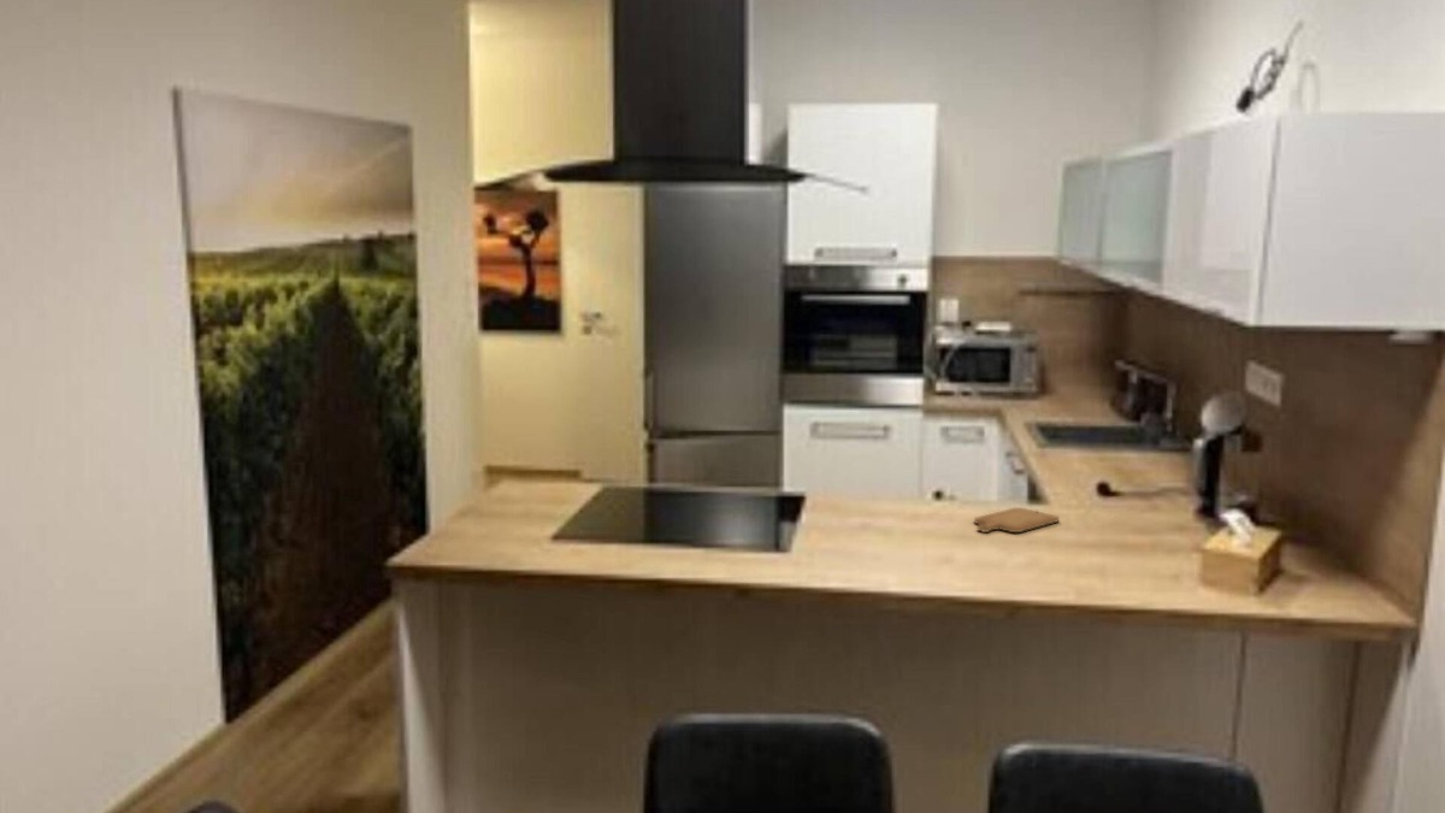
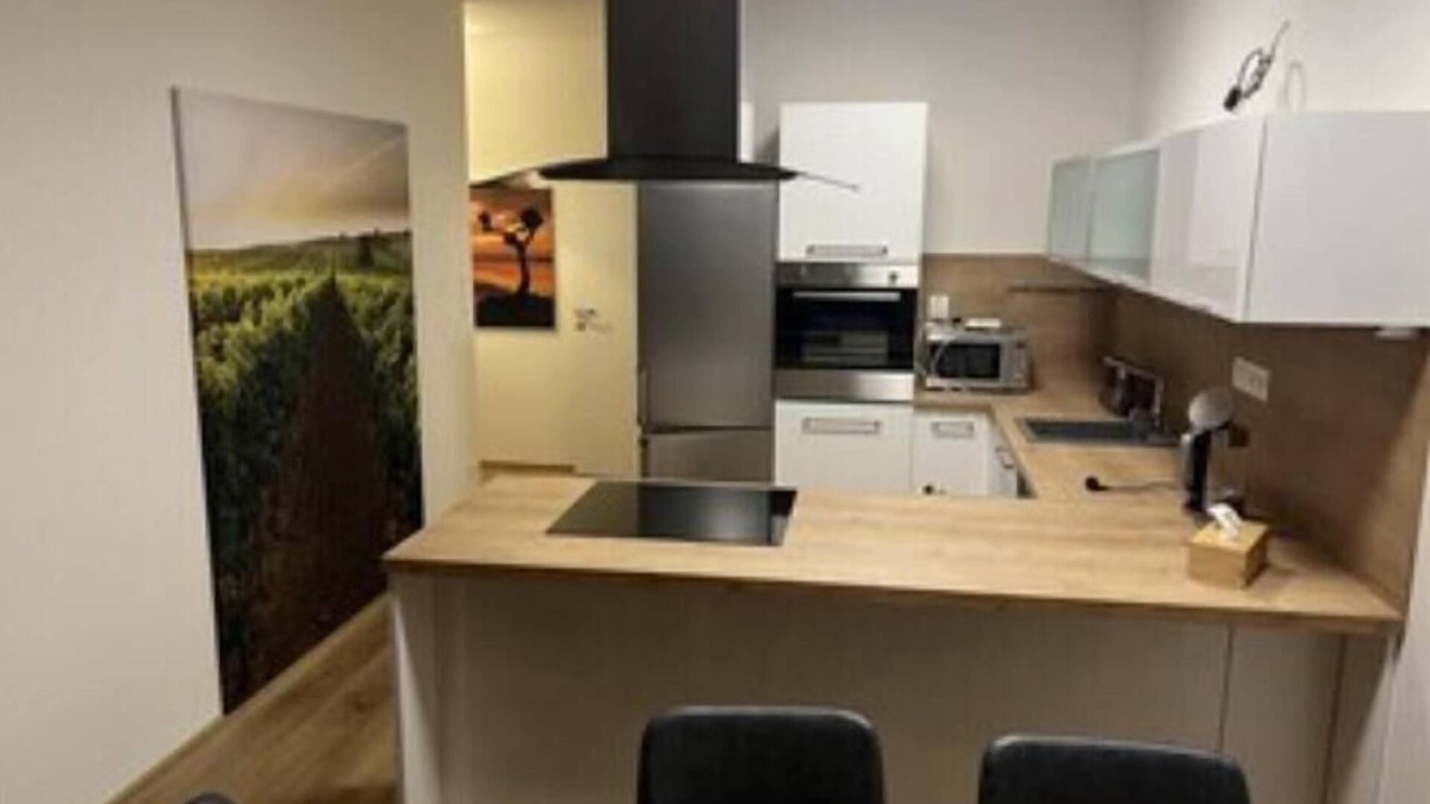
- chopping board (1010, 520)
